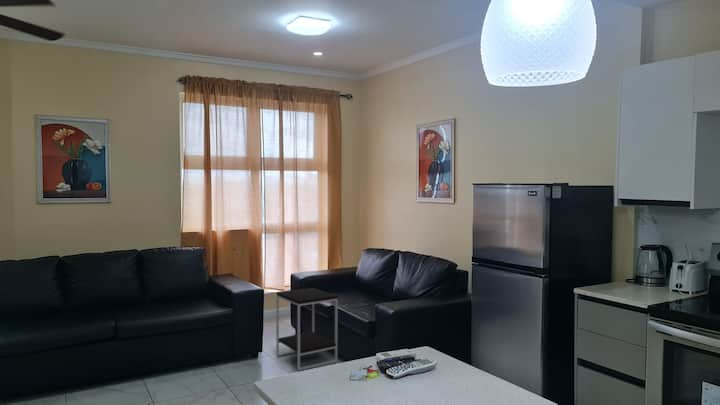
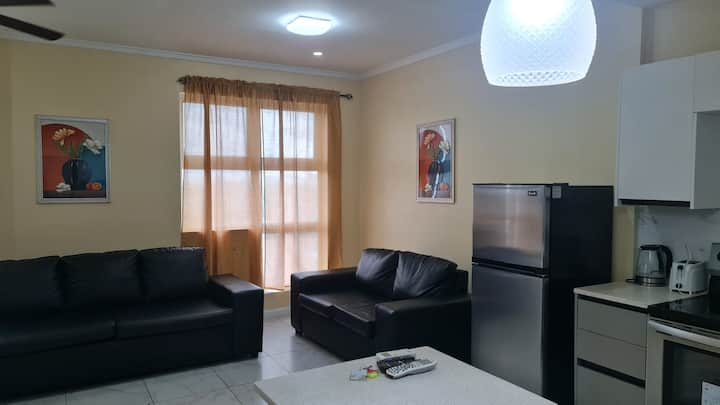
- side table (312, 326)
